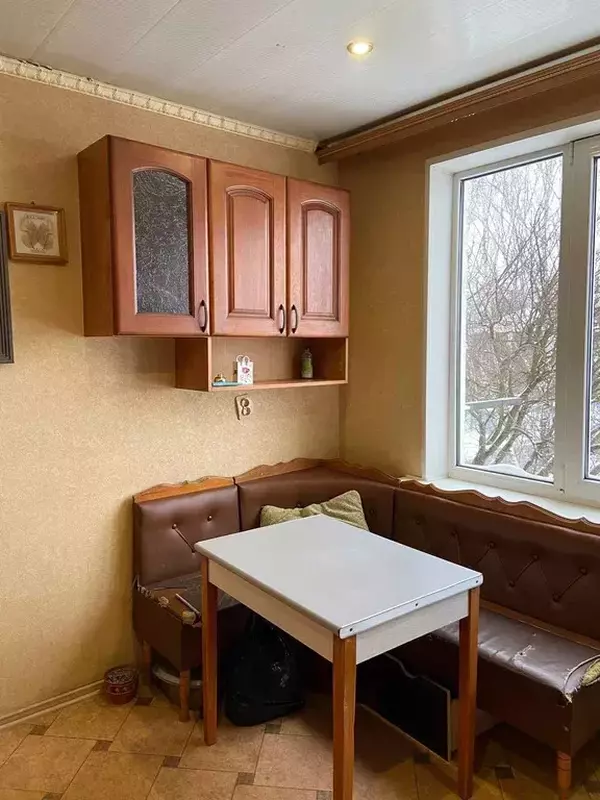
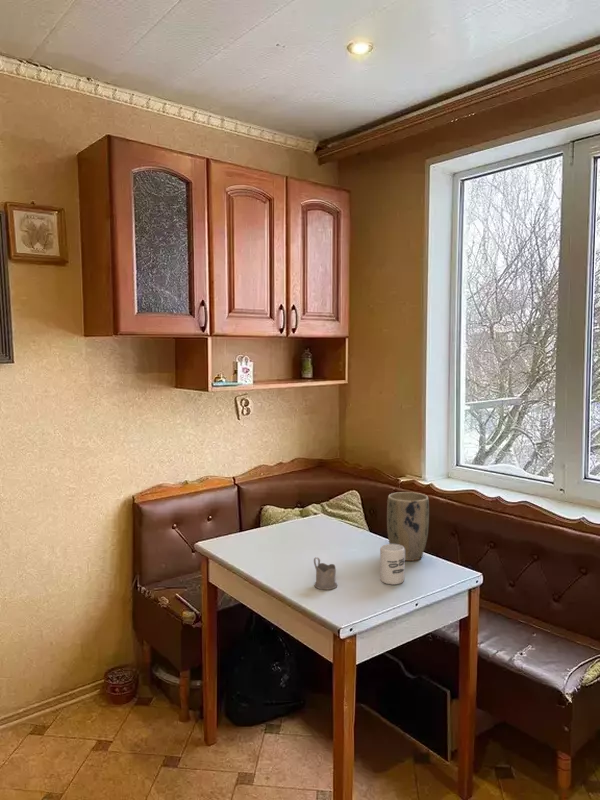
+ plant pot (407, 526)
+ tea glass holder (324, 569)
+ cup (392, 564)
